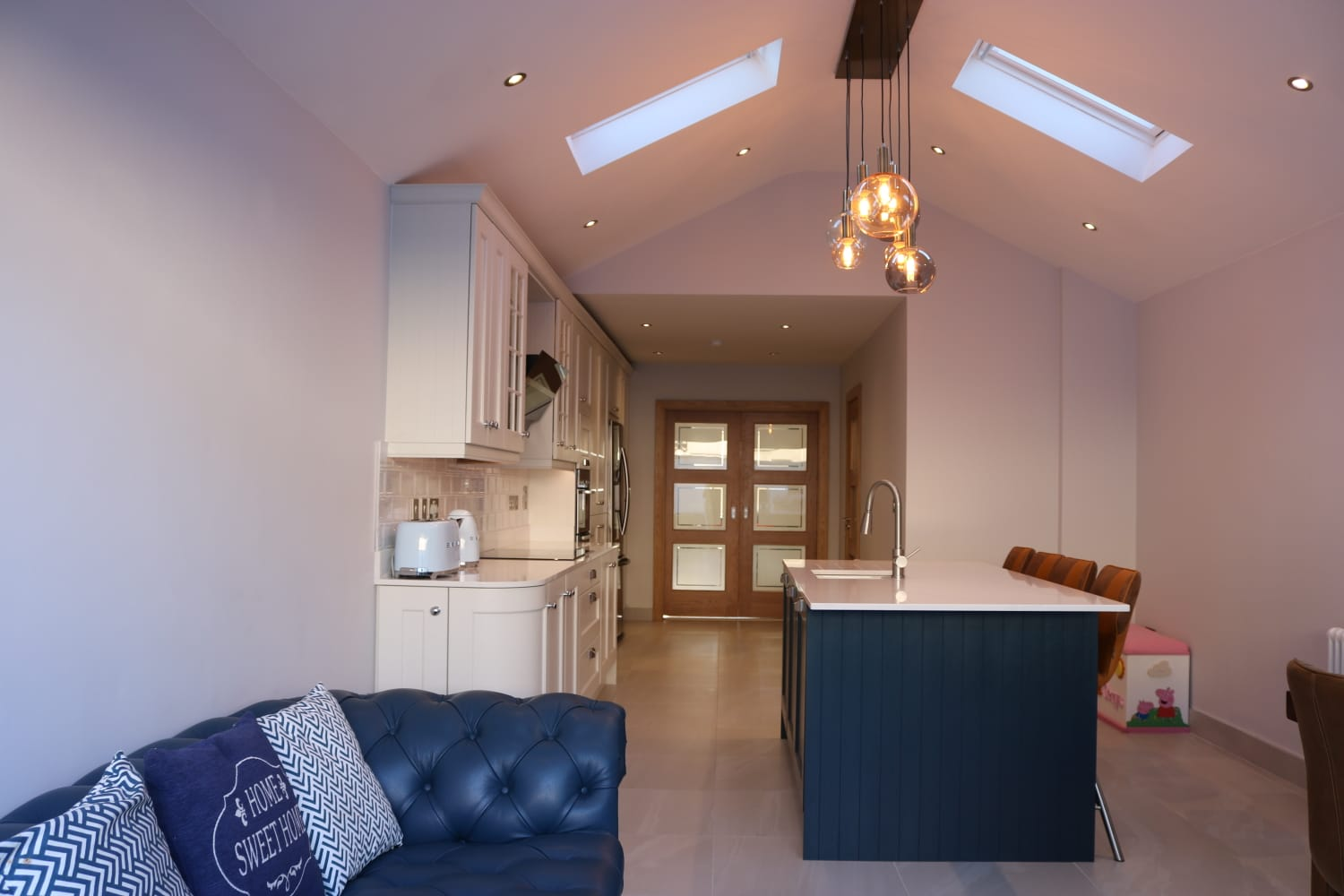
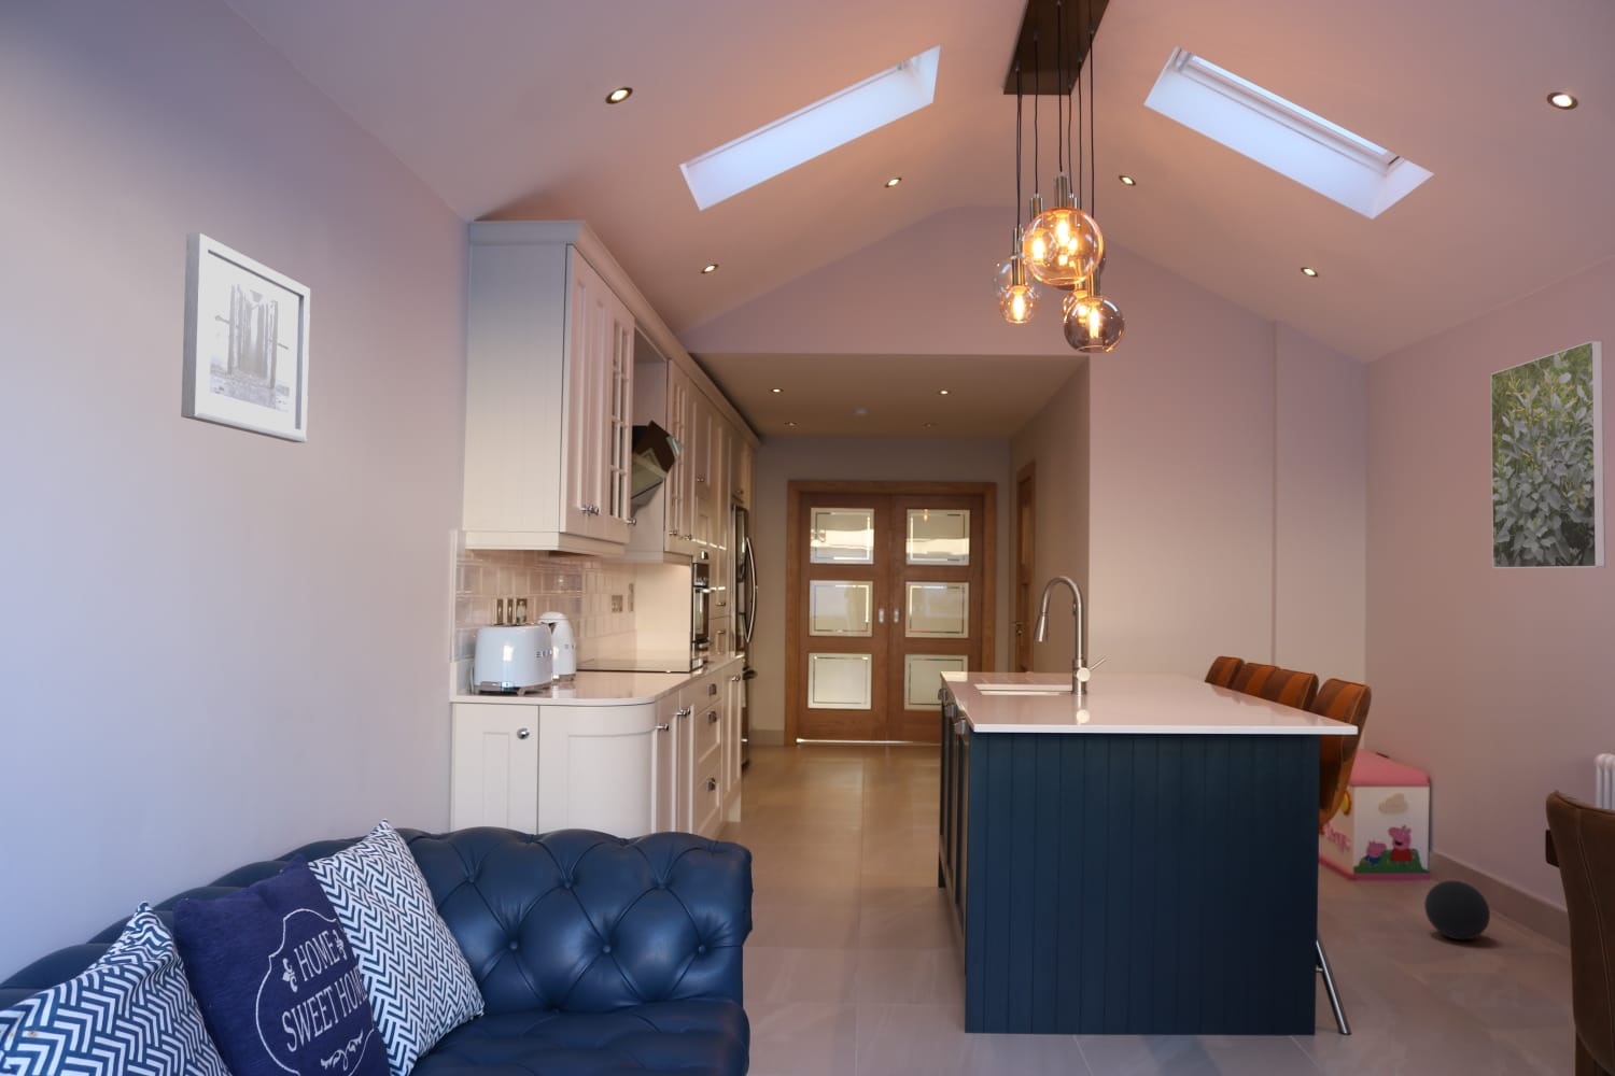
+ wall art (251, 347)
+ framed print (1543, 462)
+ ball (1456, 909)
